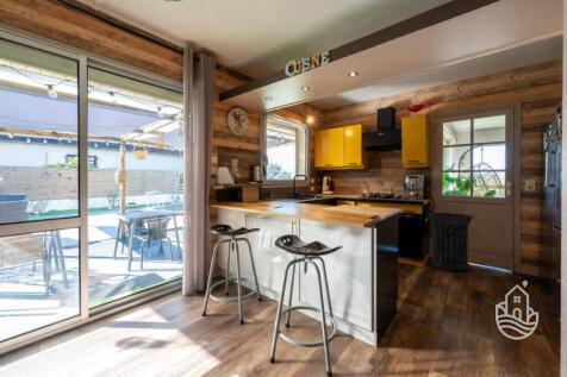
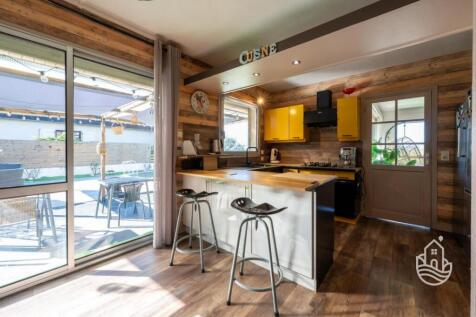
- trash can (449, 240)
